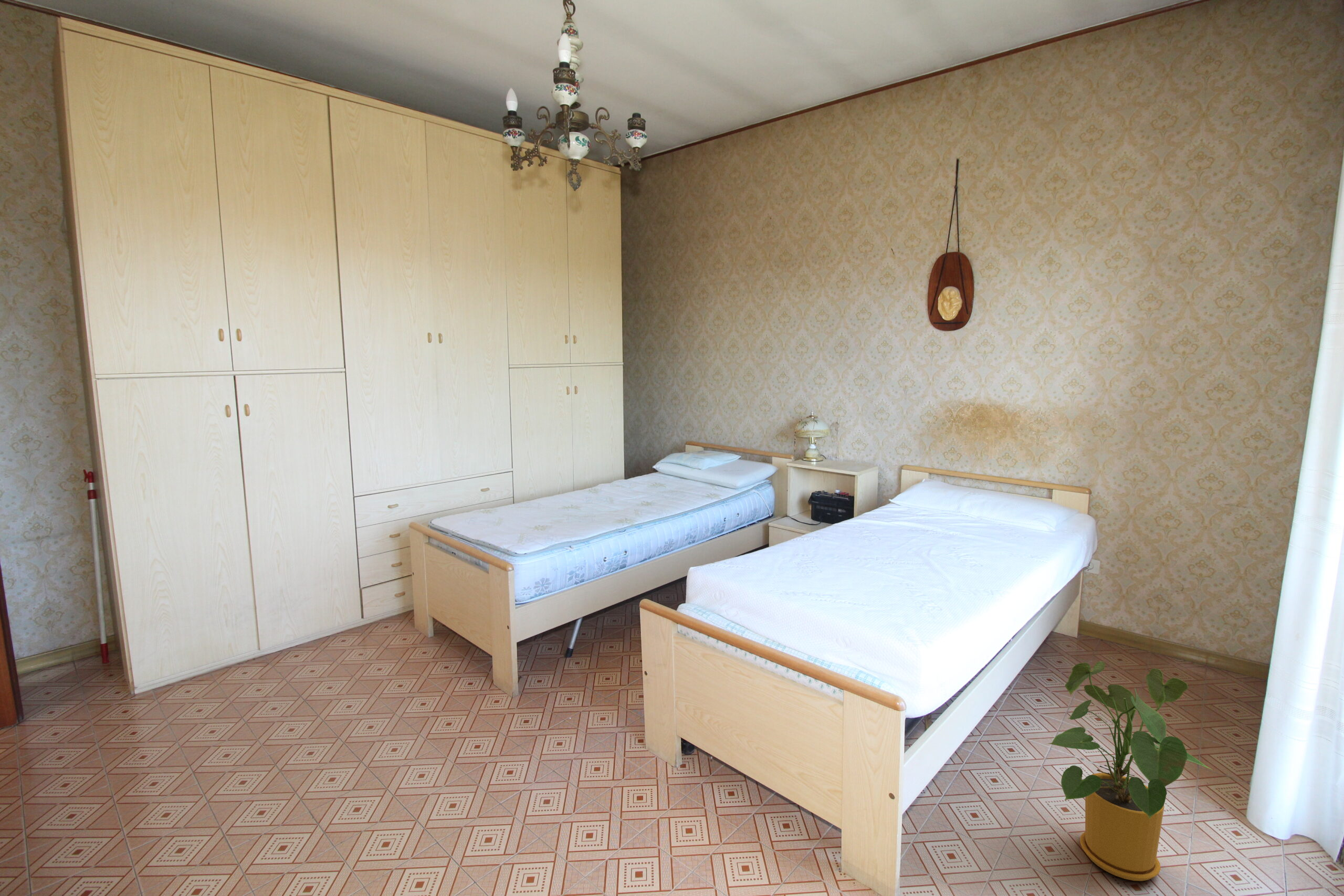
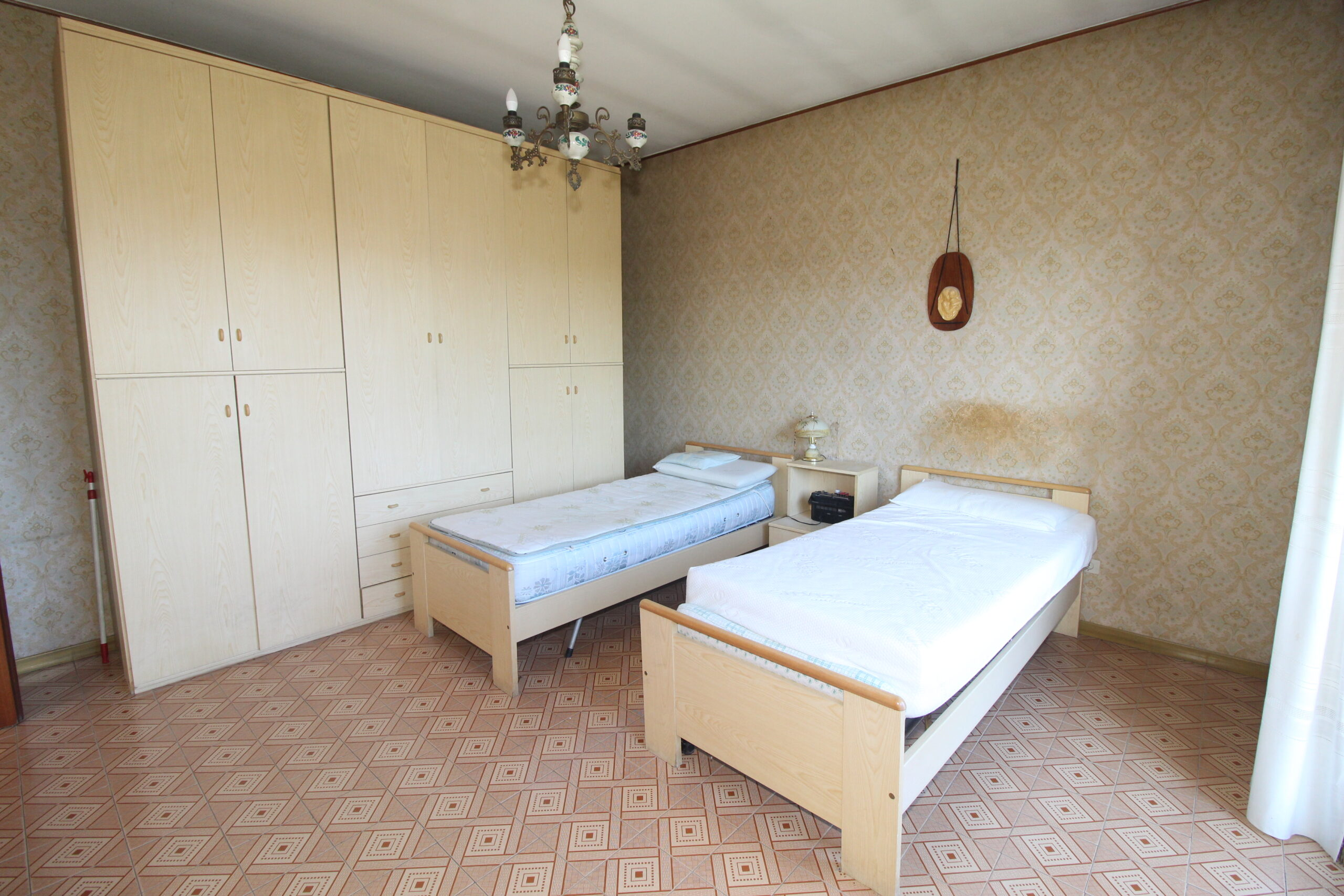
- house plant (1117, 771)
